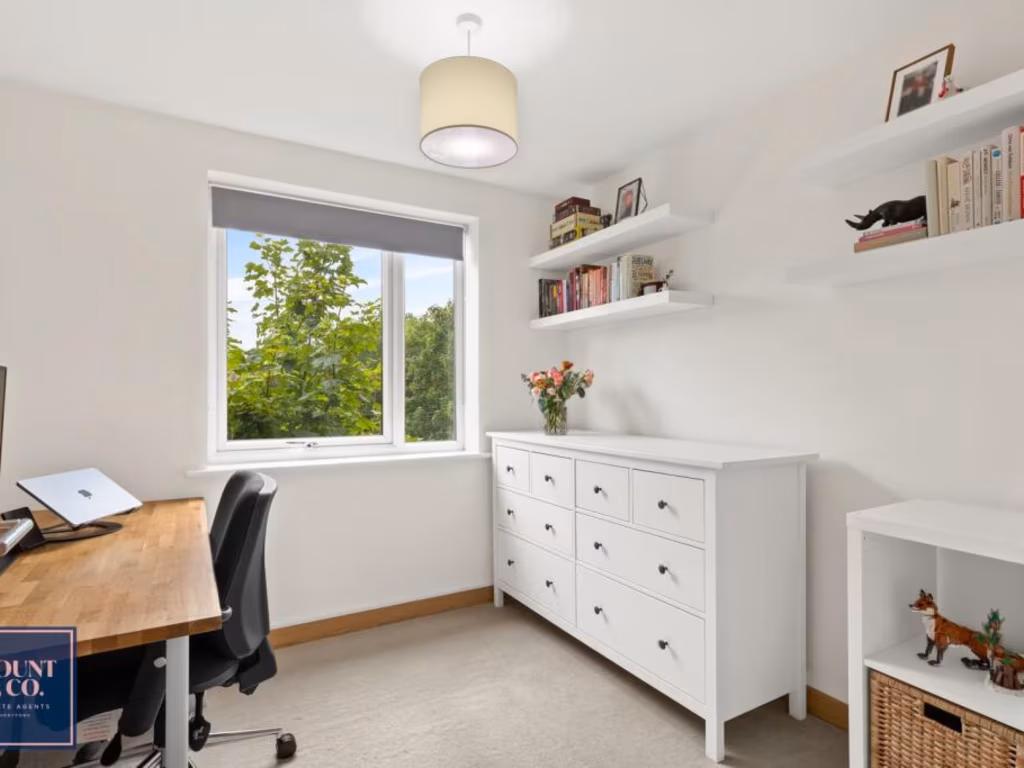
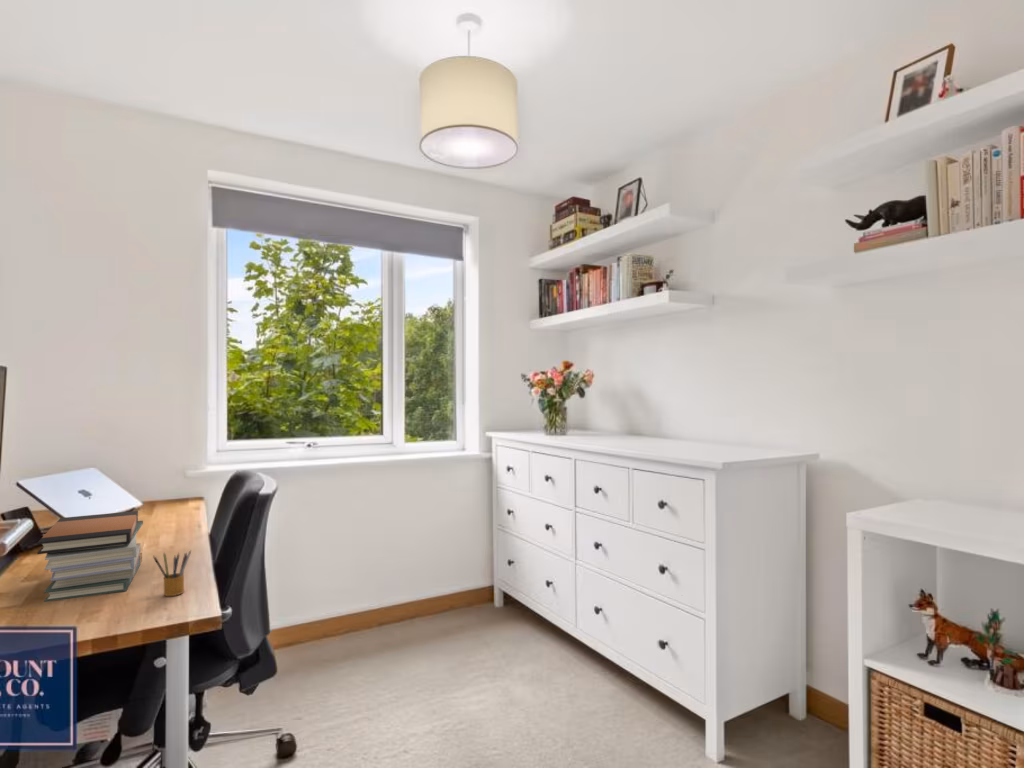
+ book stack (95, 552)
+ pencil box (173, 572)
